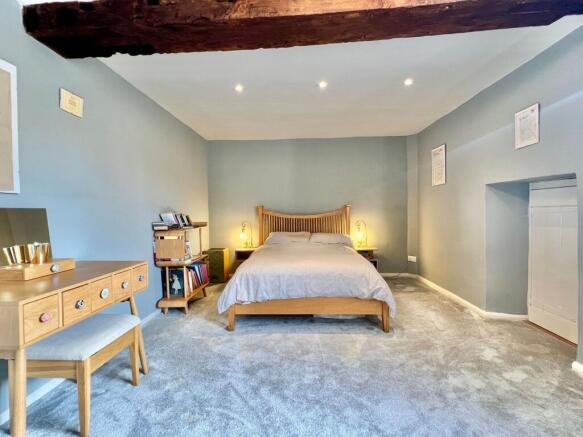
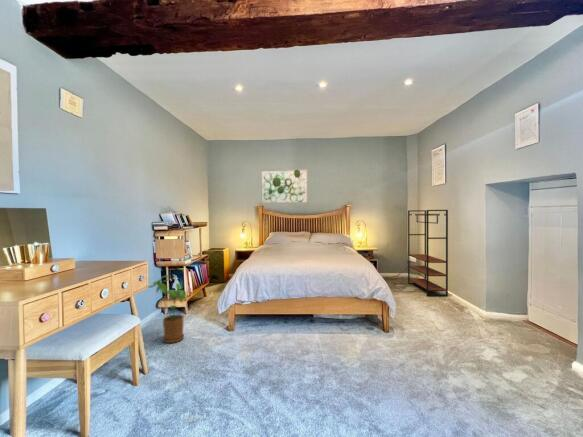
+ wall art (284, 186)
+ bookshelf (425, 249)
+ house plant (173, 306)
